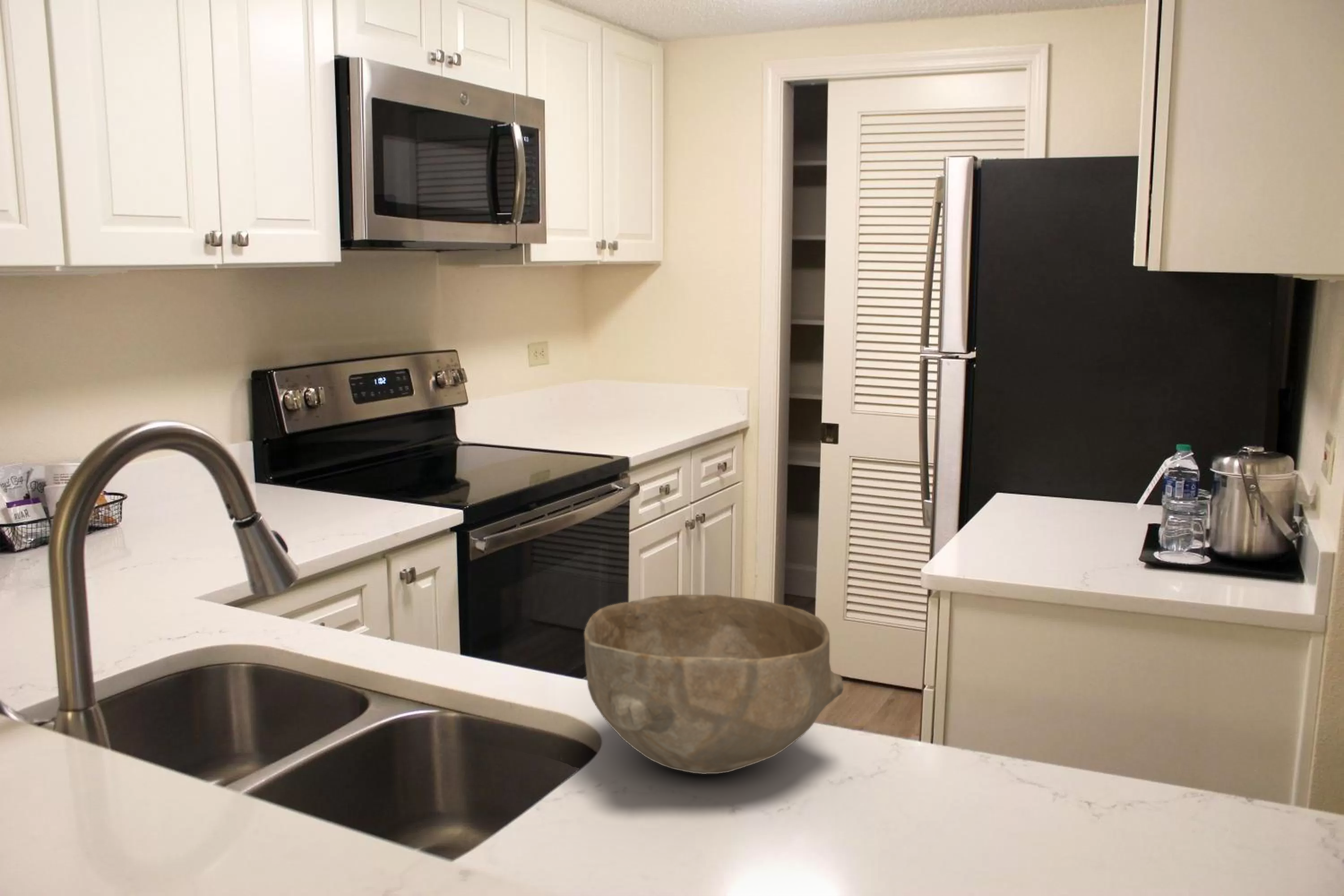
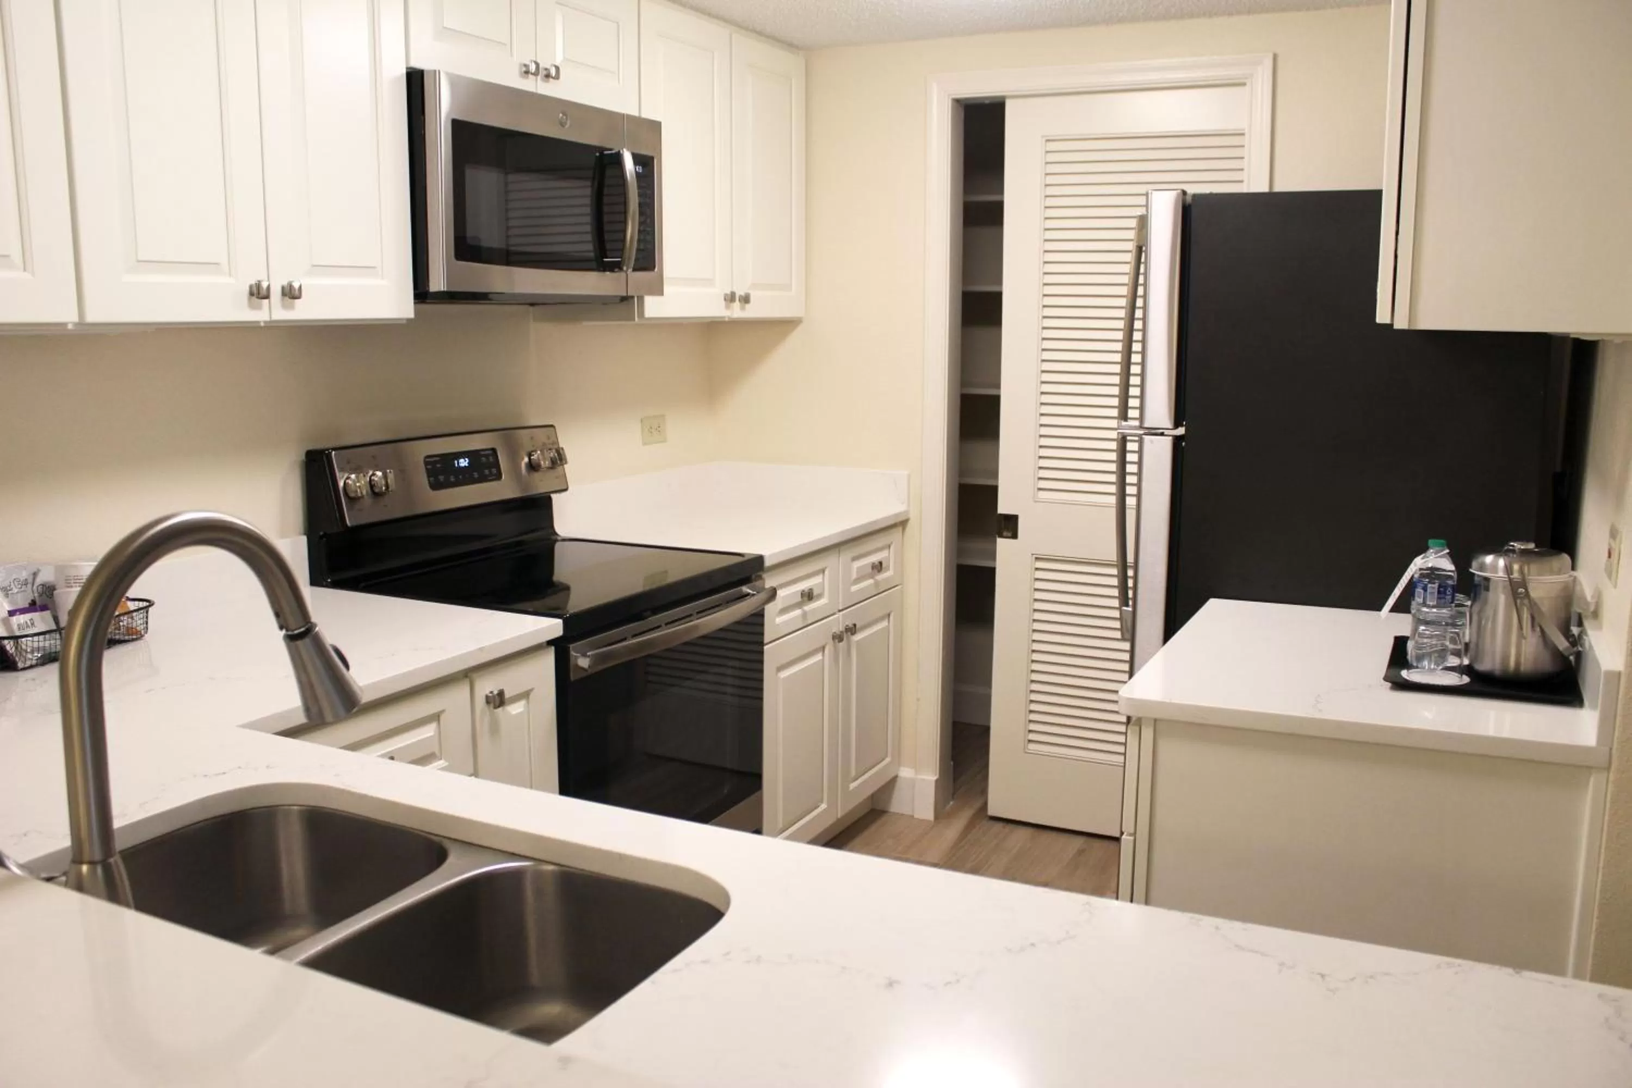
- bowl (712, 694)
